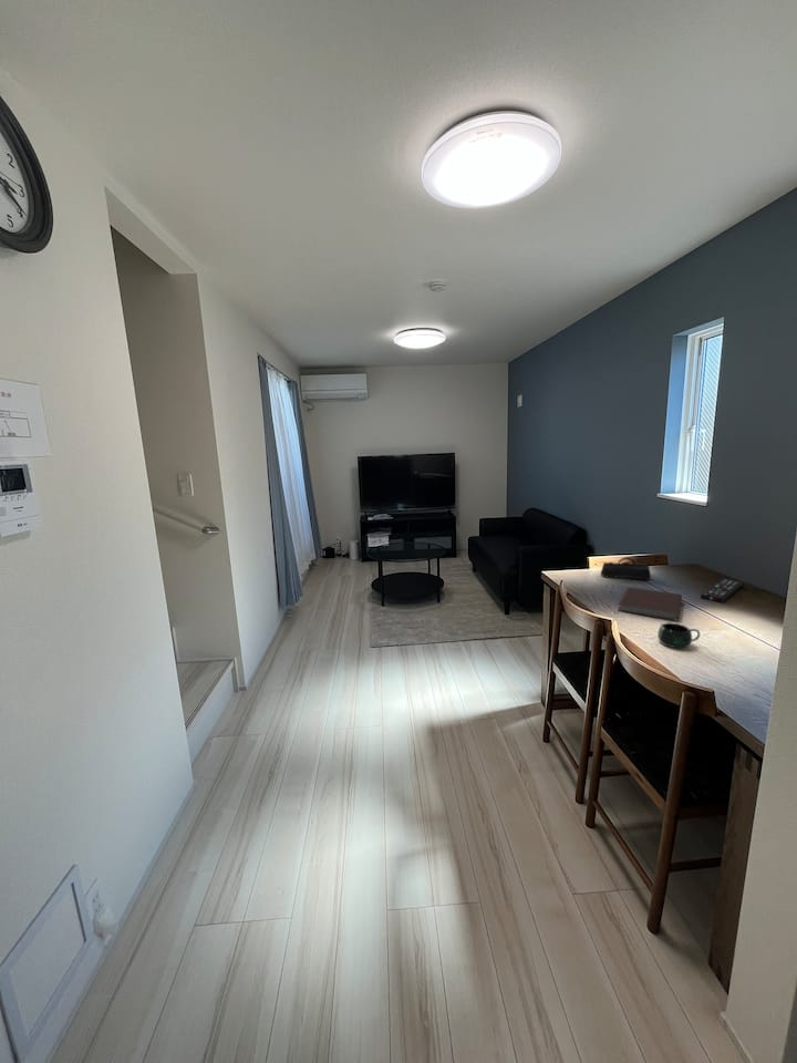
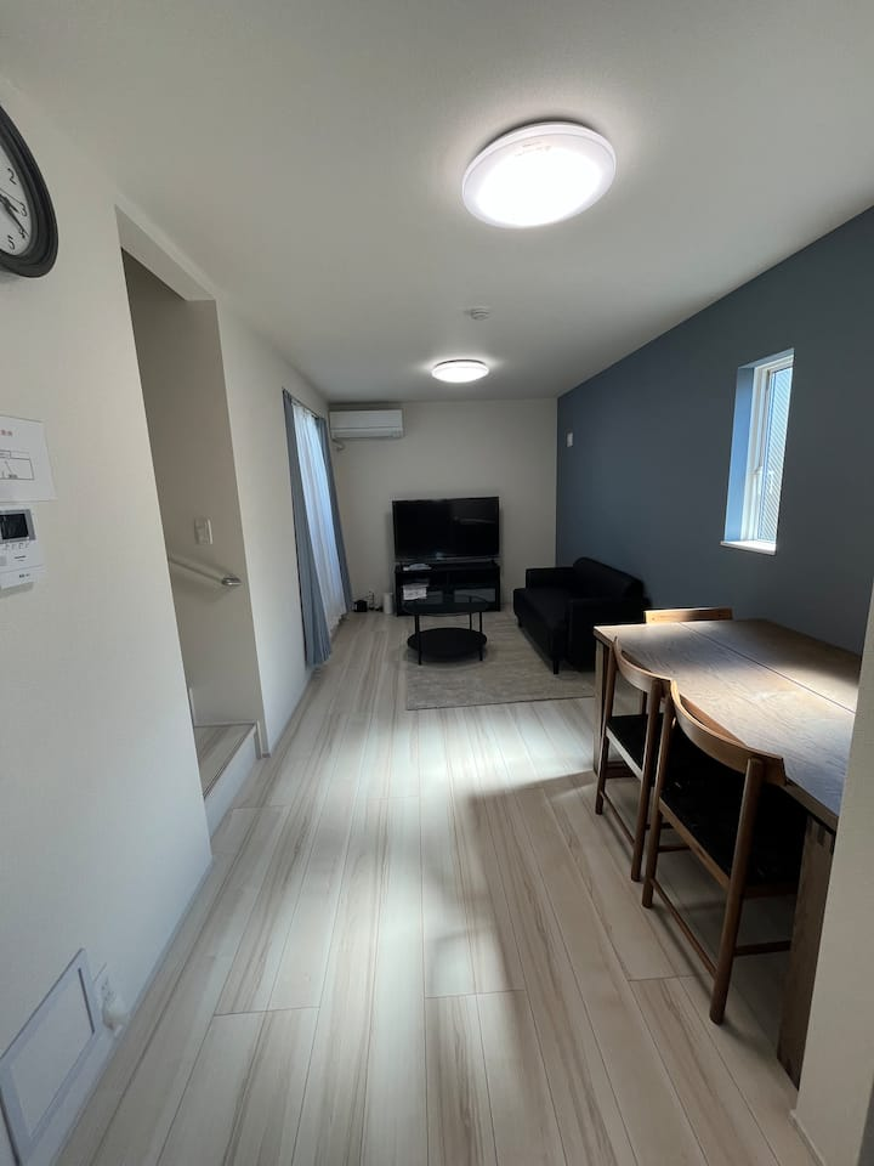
- pencil case (625, 567)
- notebook (650, 602)
- mug (679, 636)
- remote control (722, 589)
